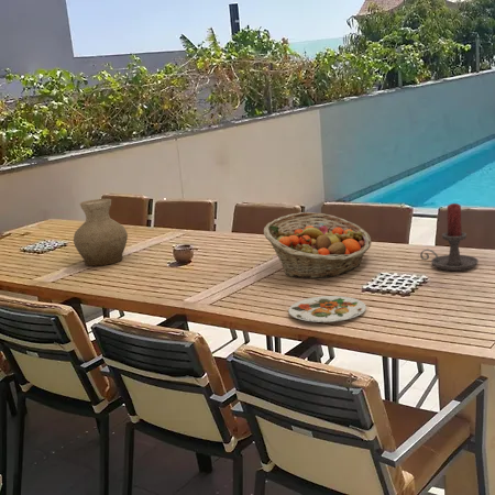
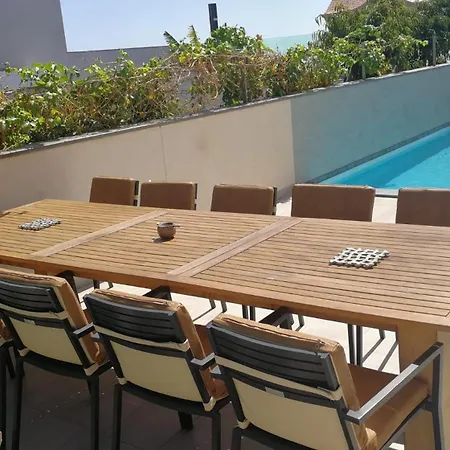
- candle holder (448, 234)
- plate (327, 309)
- vase (99, 231)
- fruit basket (318, 243)
